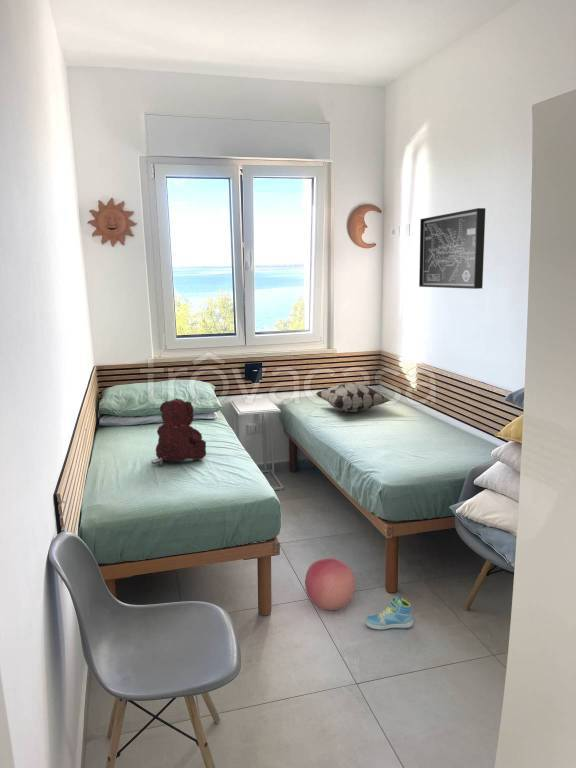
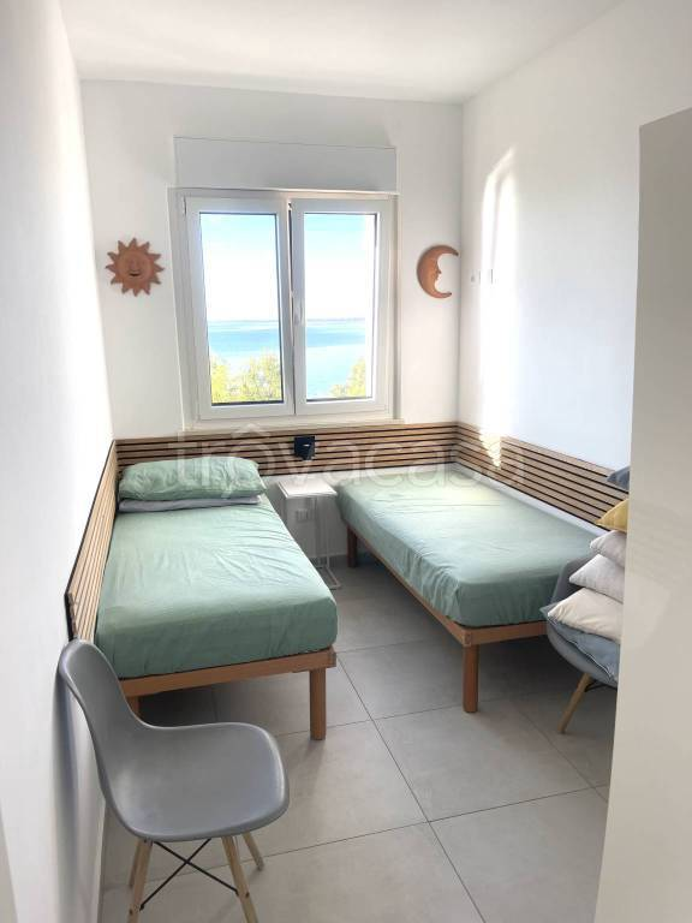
- sneaker (388, 610)
- ball (330, 582)
- decorative pillow (352, 396)
- wall art (449, 251)
- teddy bear (172, 431)
